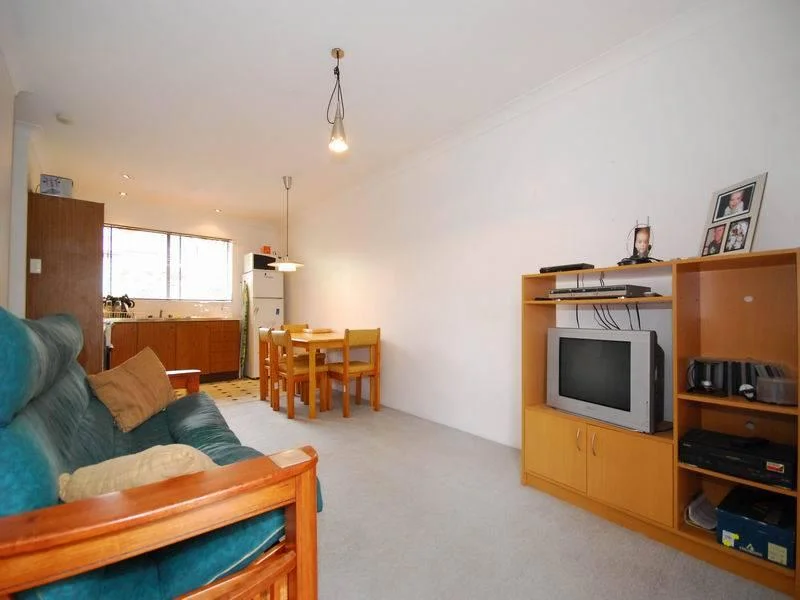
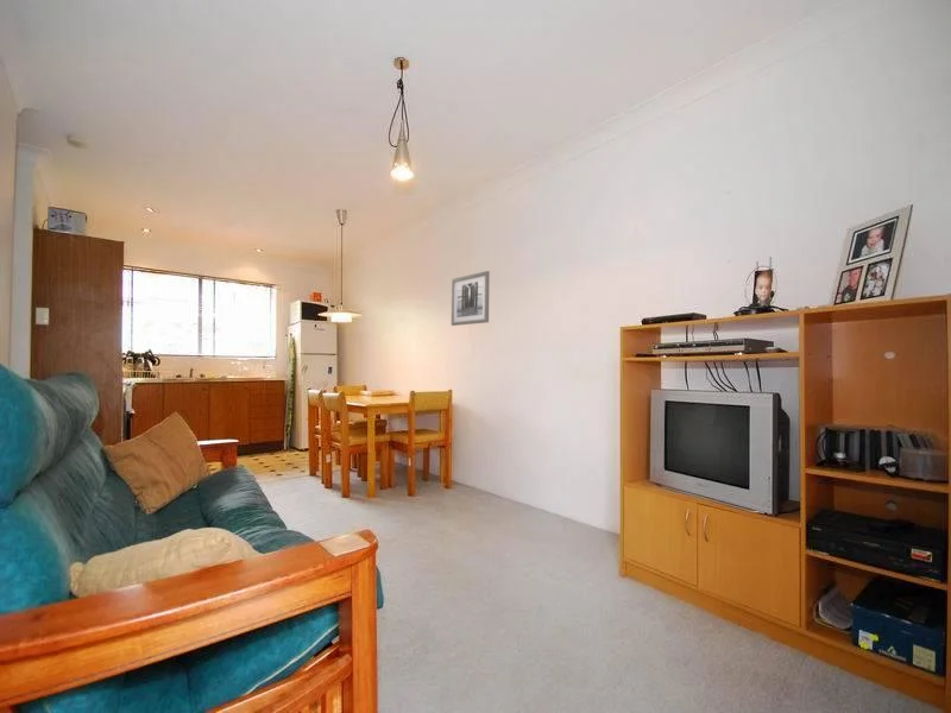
+ wall art (468, 299)
